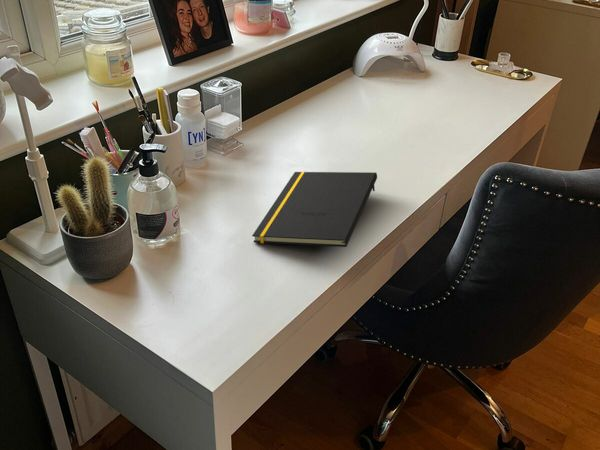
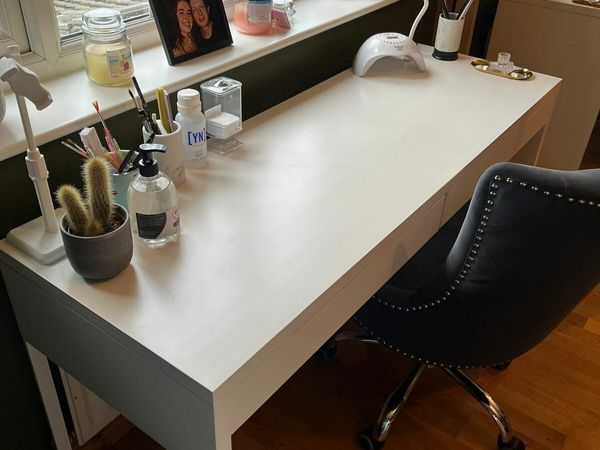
- notepad (318, 205)
